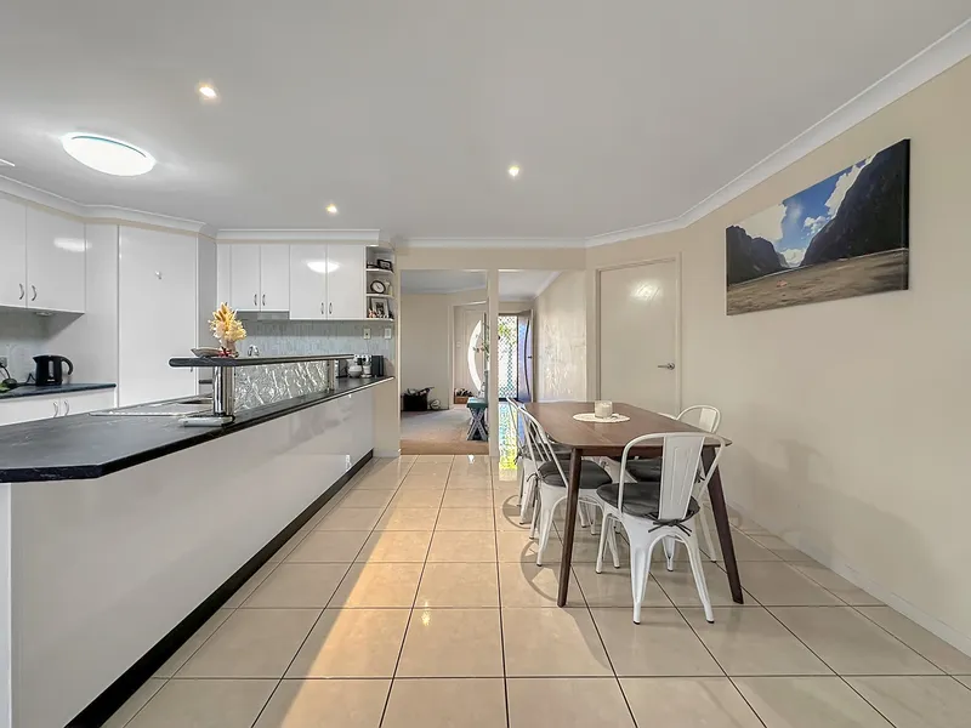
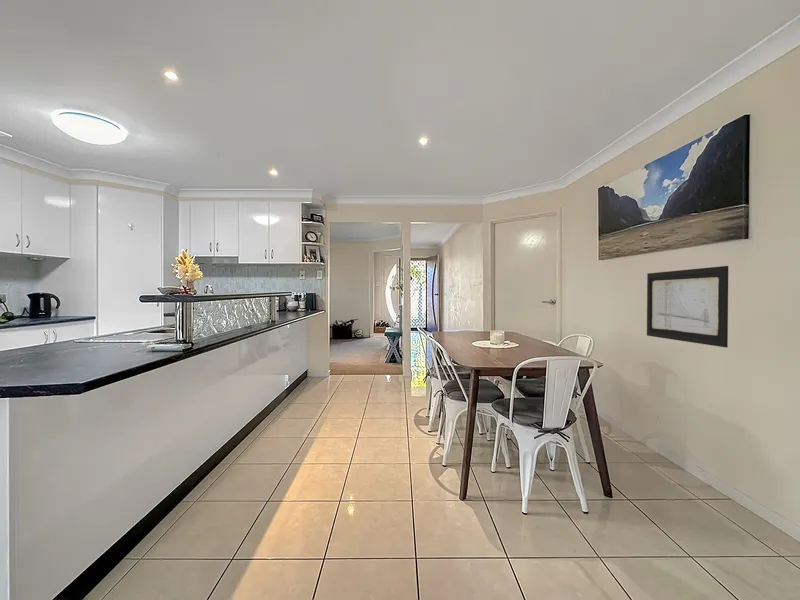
+ wall art (682, 305)
